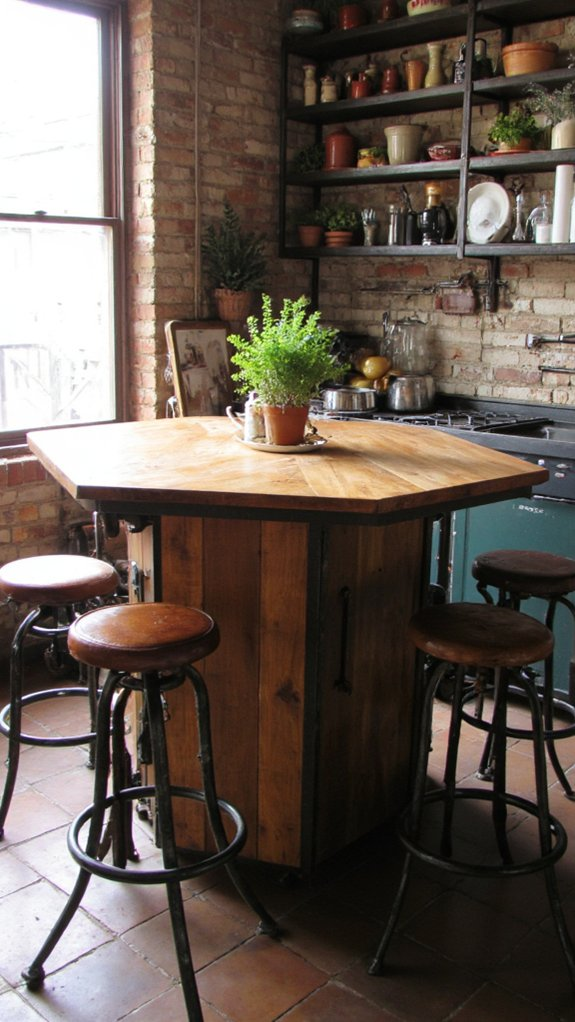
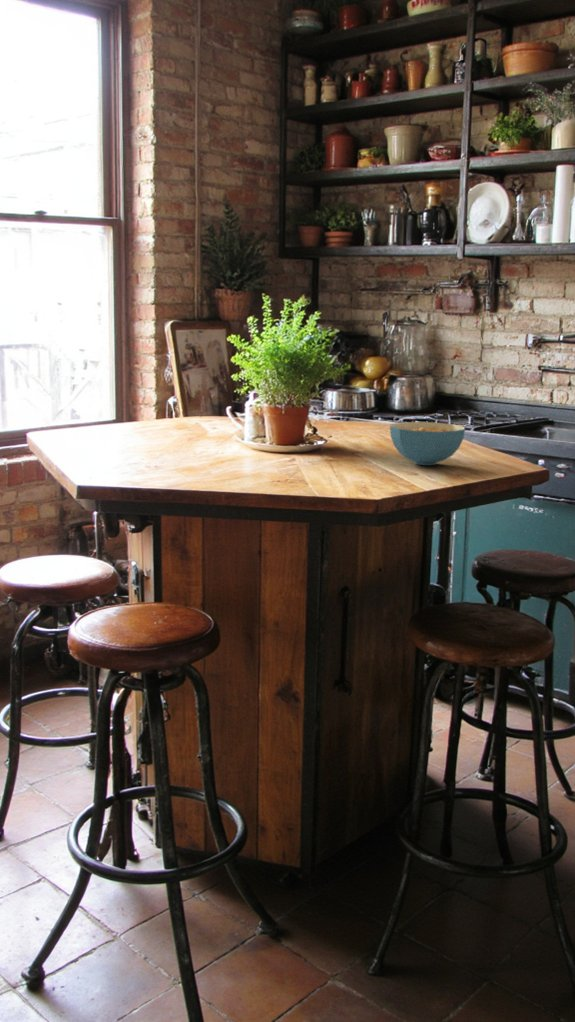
+ cereal bowl (426, 445)
